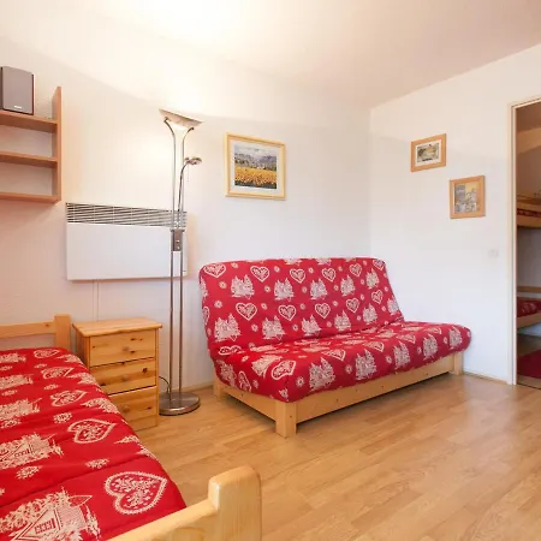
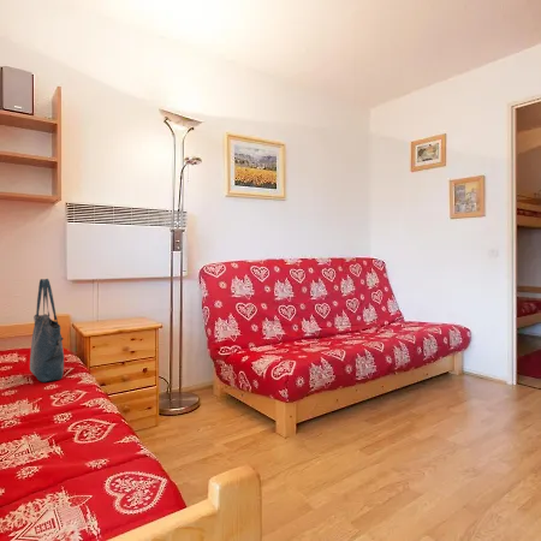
+ tote bag (47, 327)
